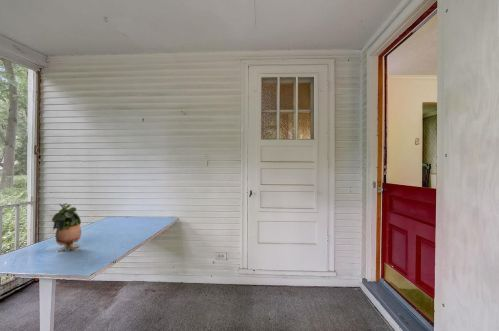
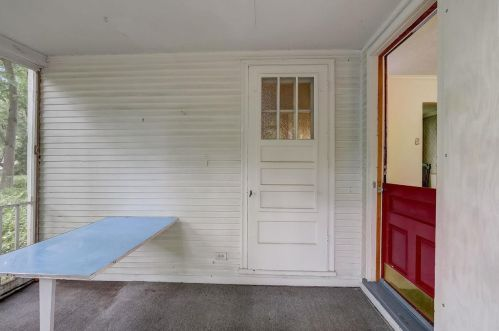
- potted plant (66, 225)
